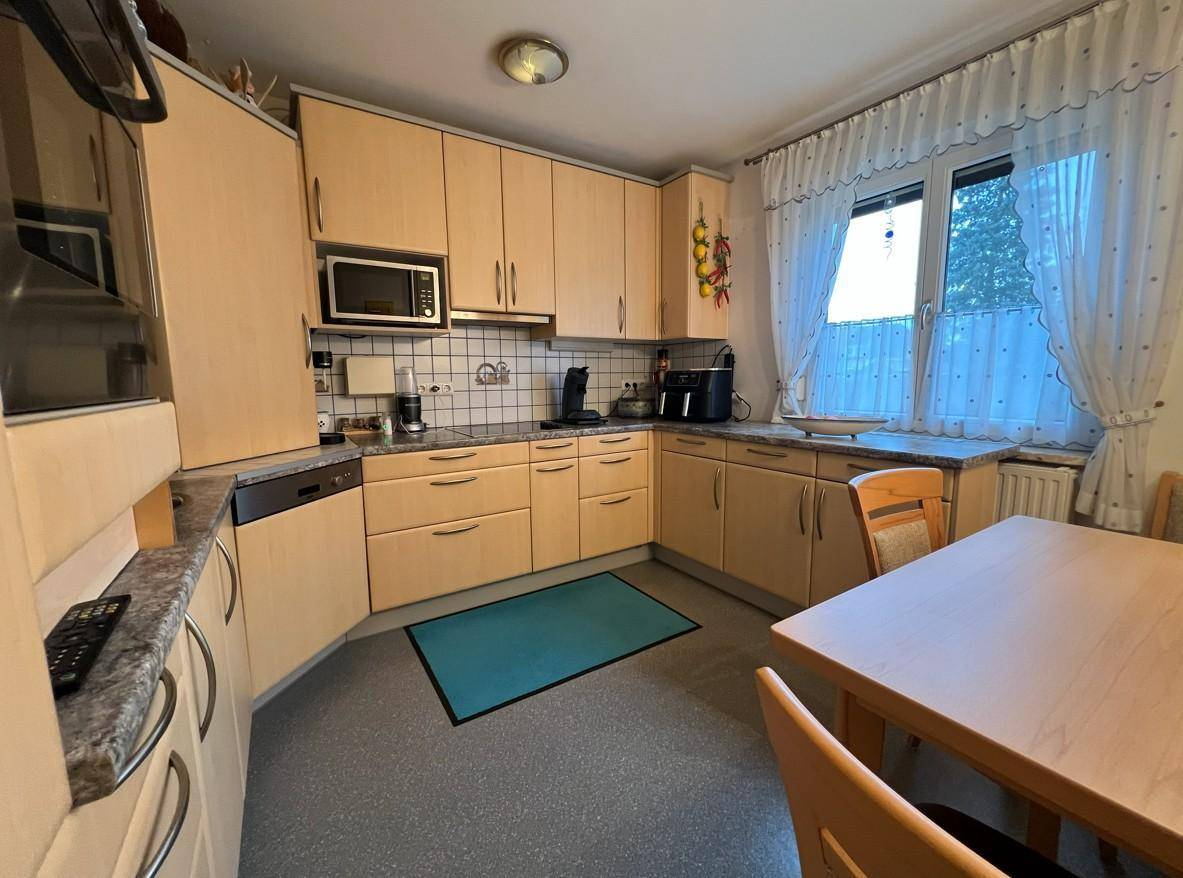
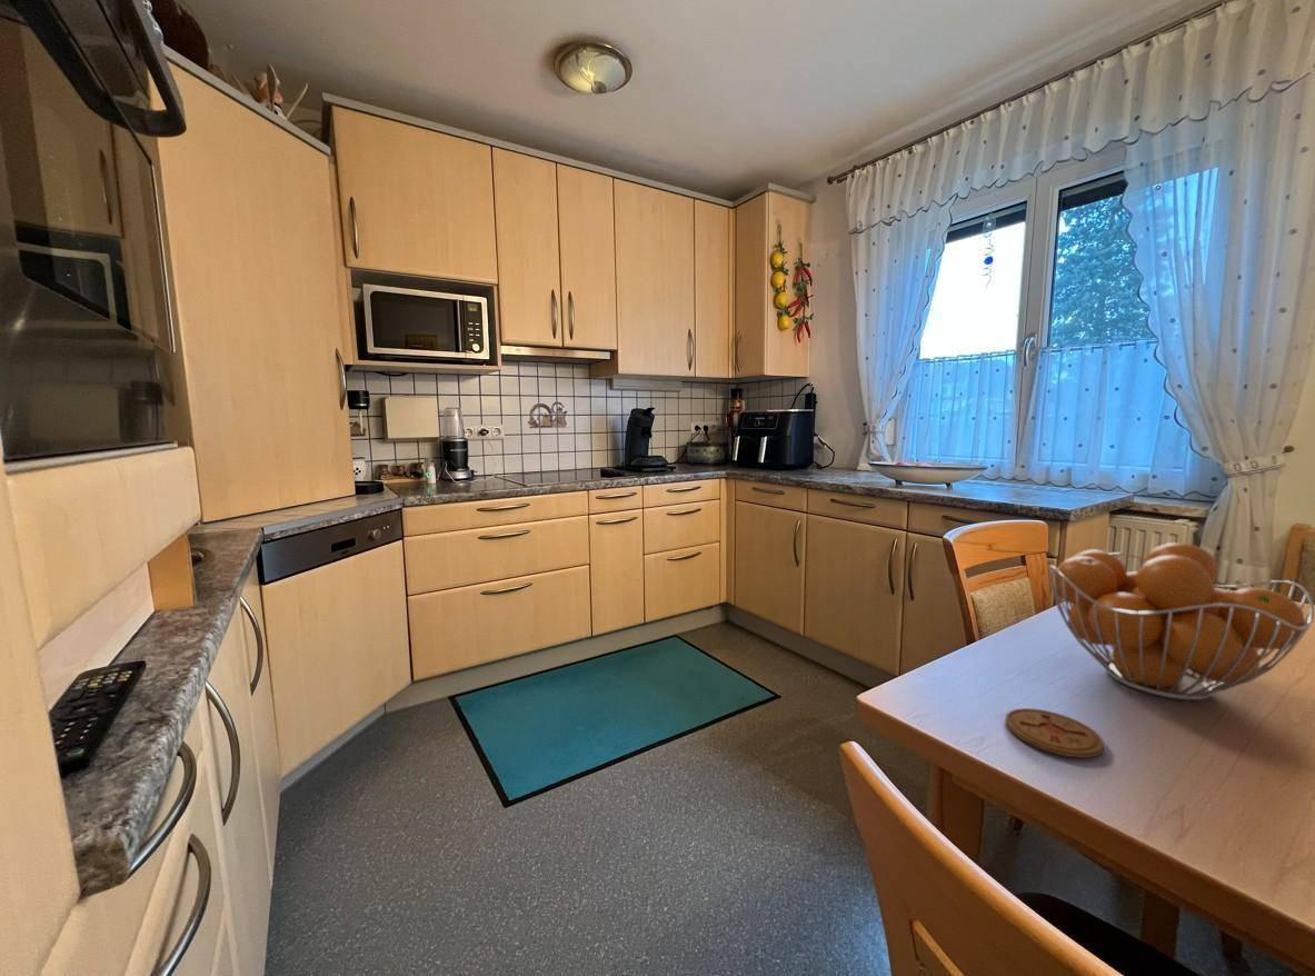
+ fruit basket (1162, 615)
+ coaster (1052, 730)
